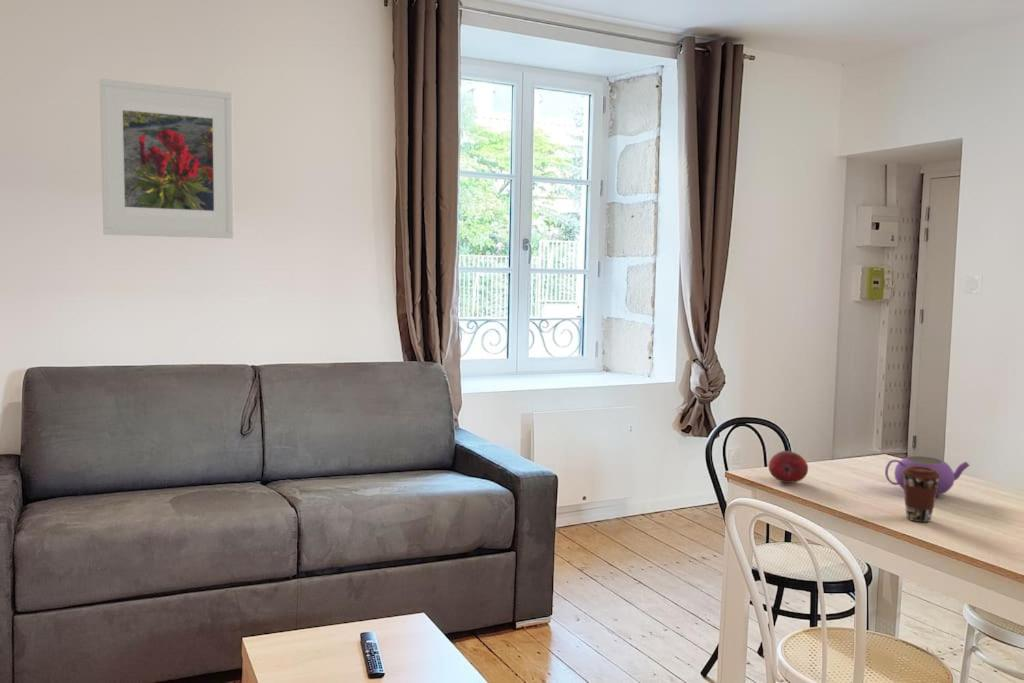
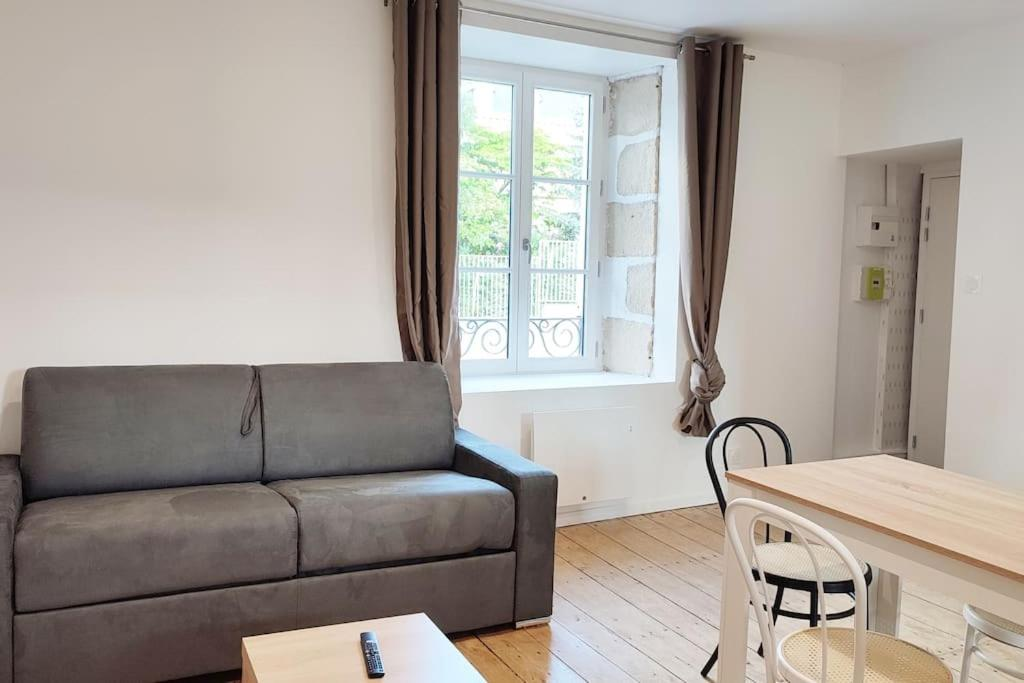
- teapot (930, 467)
- coffee cup (920, 493)
- fruit (787, 466)
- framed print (169, 162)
